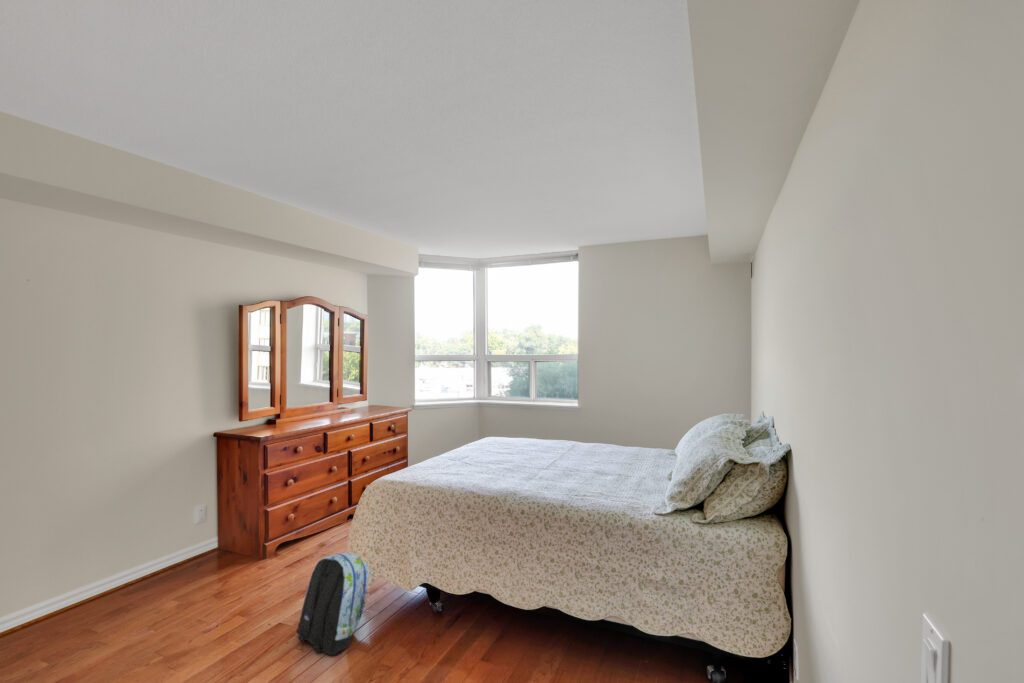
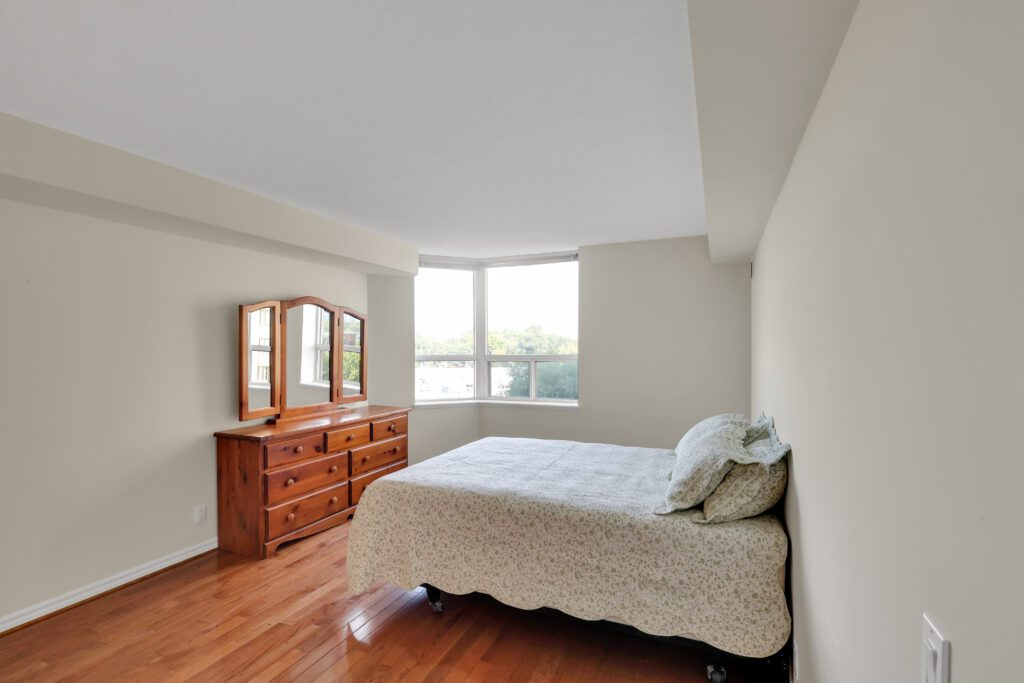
- backpack (335, 595)
